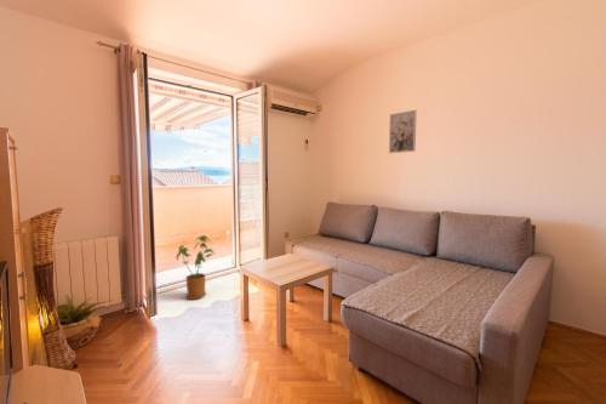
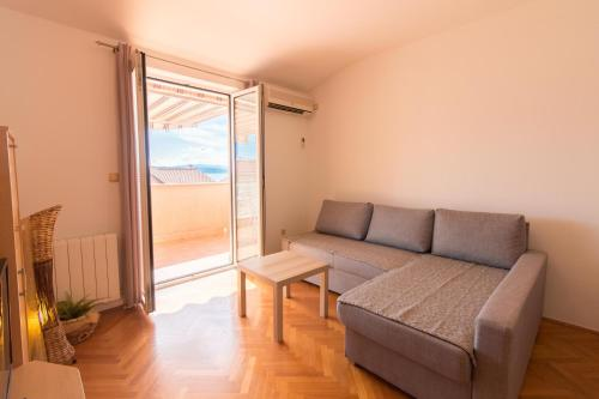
- wall art (401, 132)
- house plant (198, 267)
